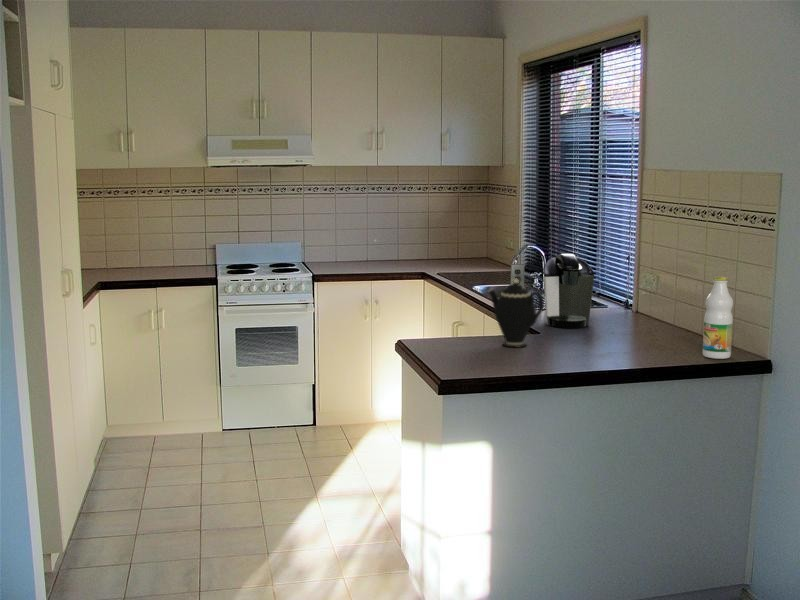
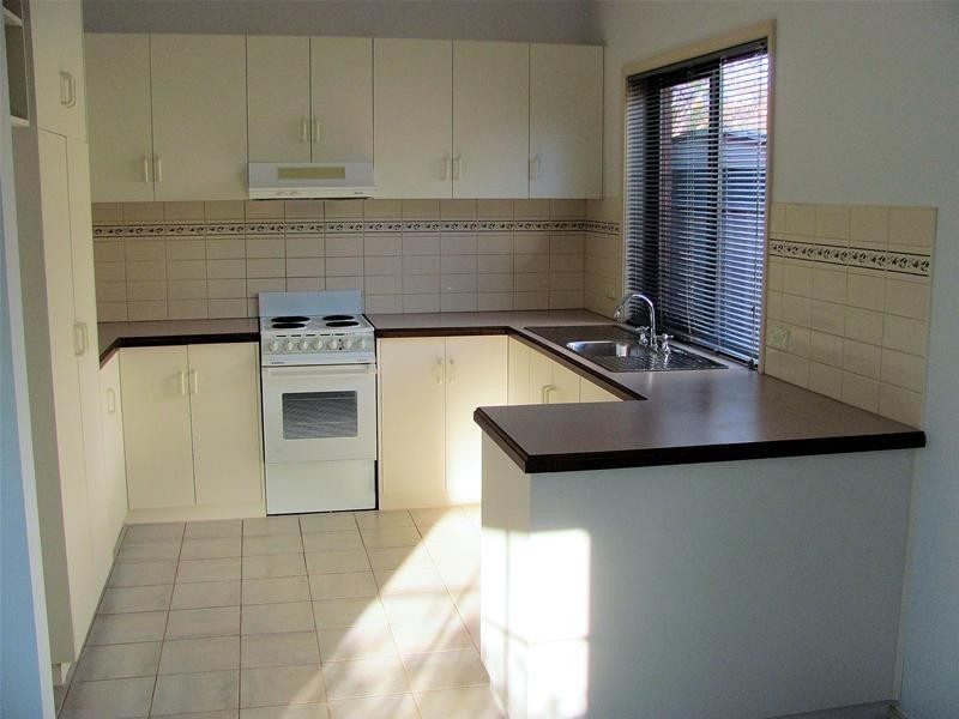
- bottle (718, 317)
- coffee maker (553, 289)
- teapot (514, 311)
